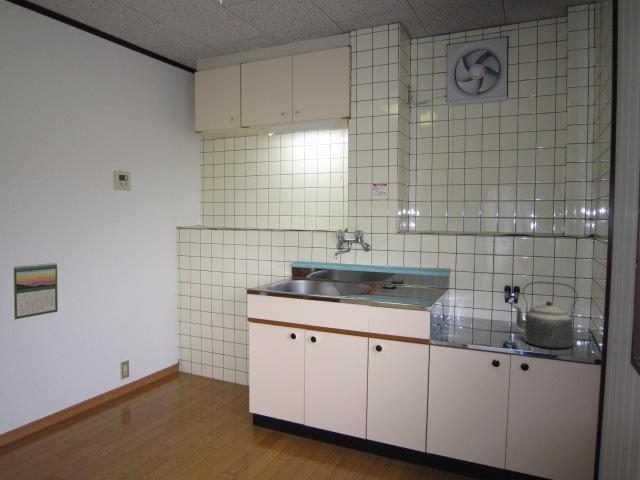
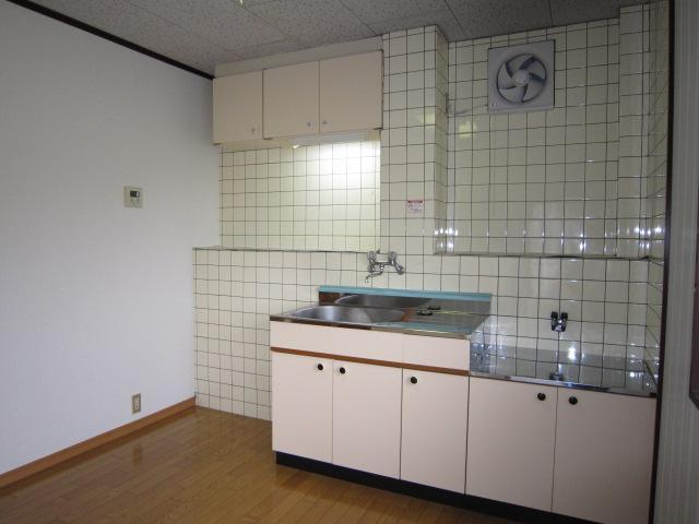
- kettle (543, 312)
- calendar (36, 289)
